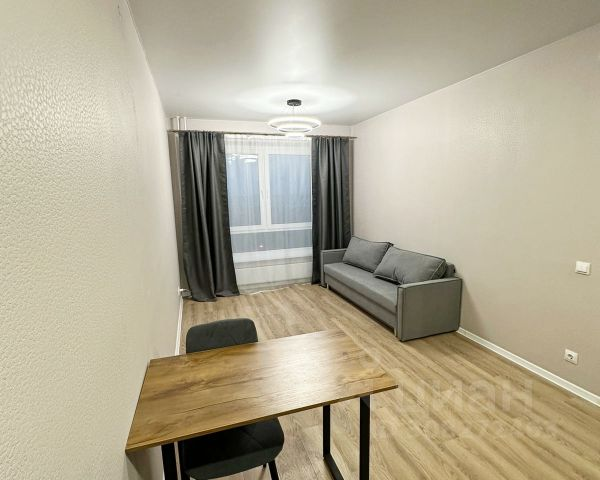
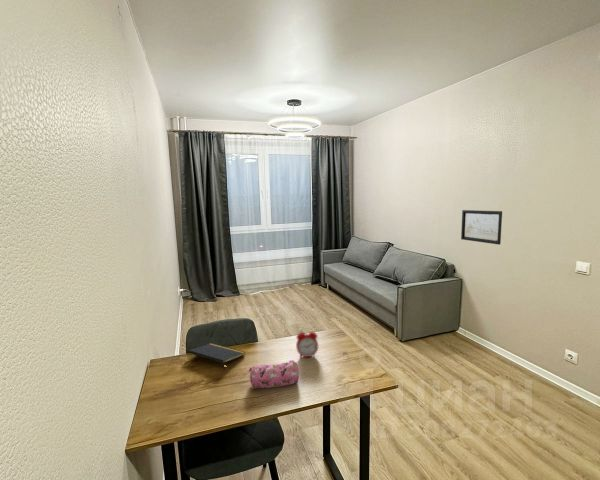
+ notepad (217, 352)
+ wall art (480, 226)
+ alarm clock (307, 342)
+ pencil case (274, 374)
